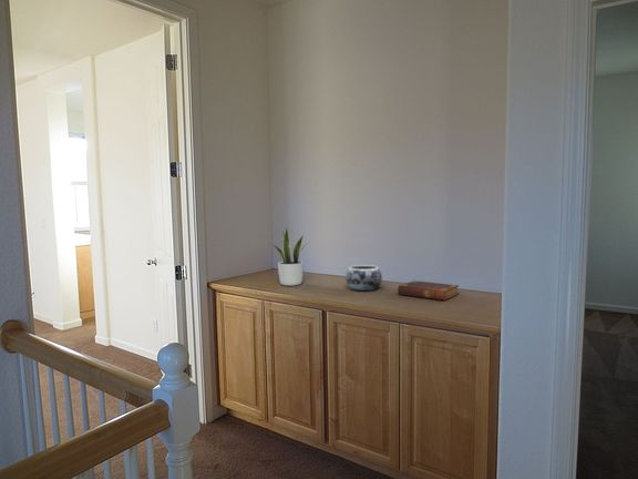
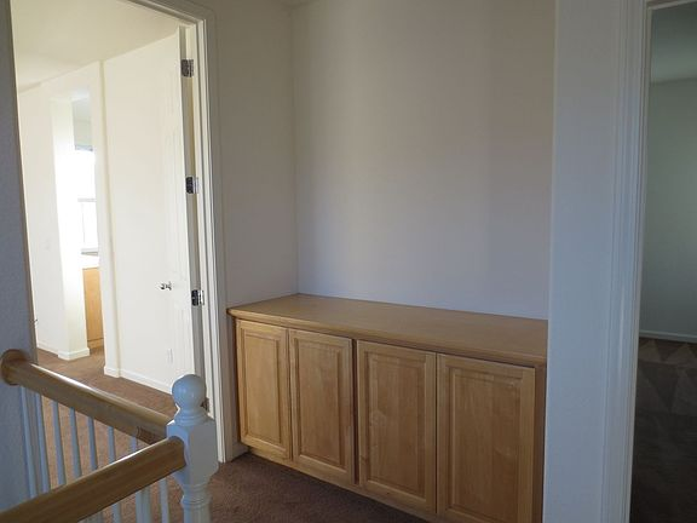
- book (428, 289)
- potted plant (290, 255)
- decorative bowl (363, 277)
